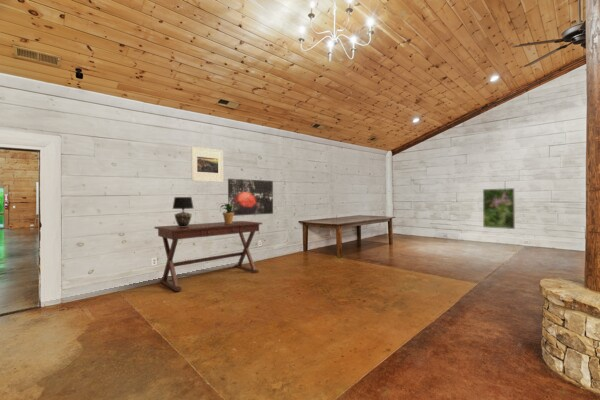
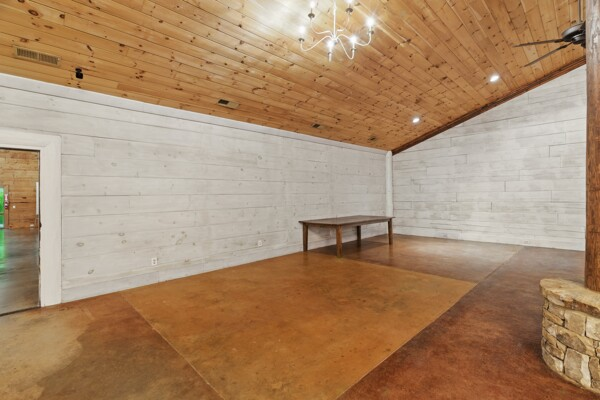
- table lamp (183, 211)
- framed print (498, 208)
- potted plant (228, 213)
- wall art (251, 197)
- desk (213, 256)
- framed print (207, 165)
